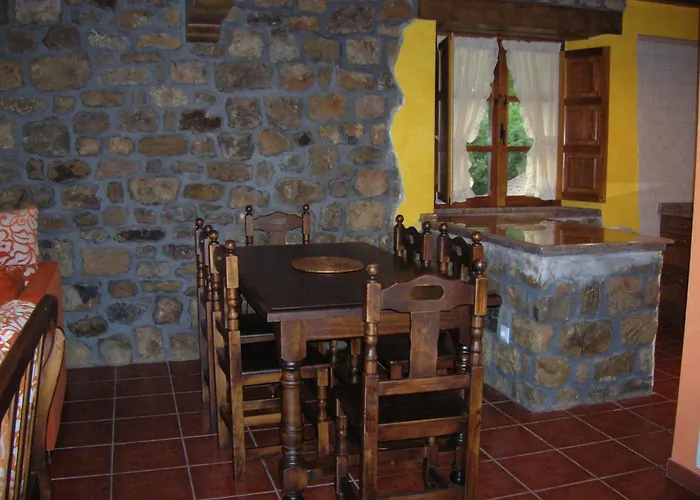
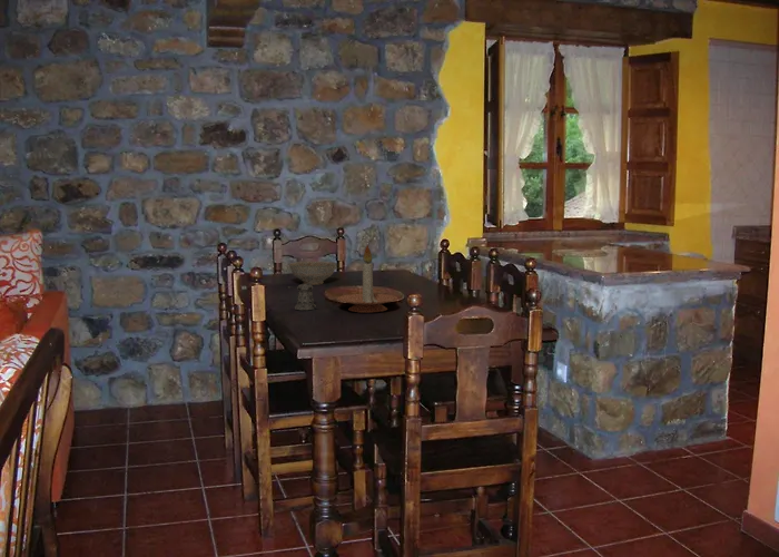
+ decorative bowl (313, 273)
+ pepper shaker (303, 295)
+ candle holder (367, 276)
